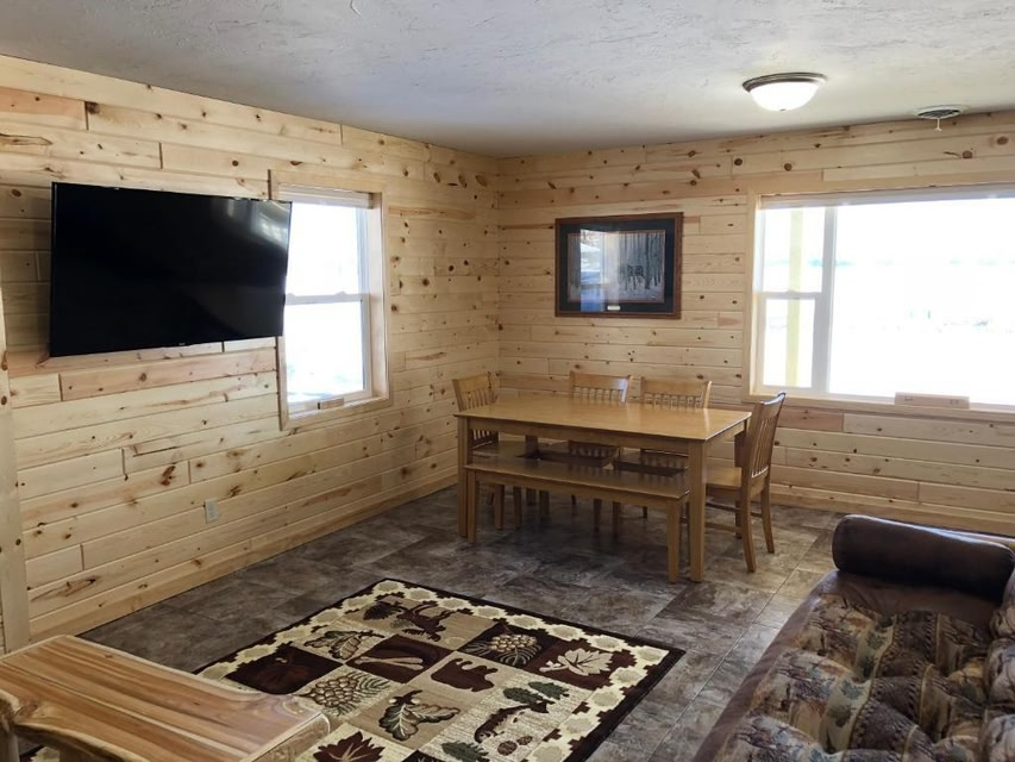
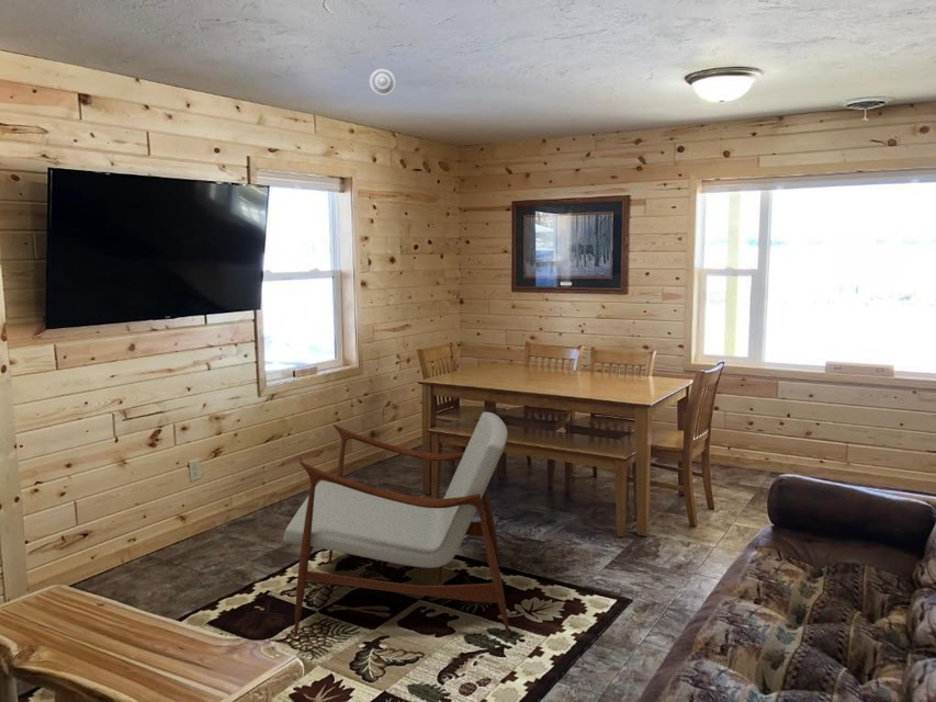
+ armchair (403, 510)
+ smoke detector (382, 81)
